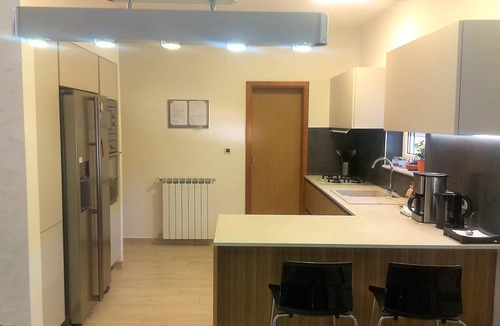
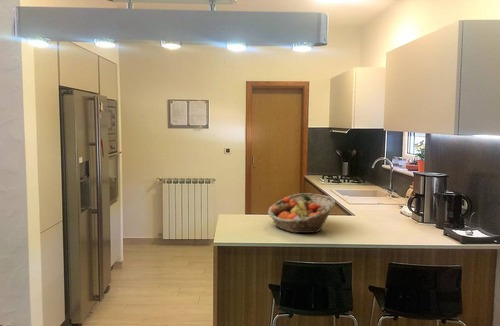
+ fruit basket (300, 211)
